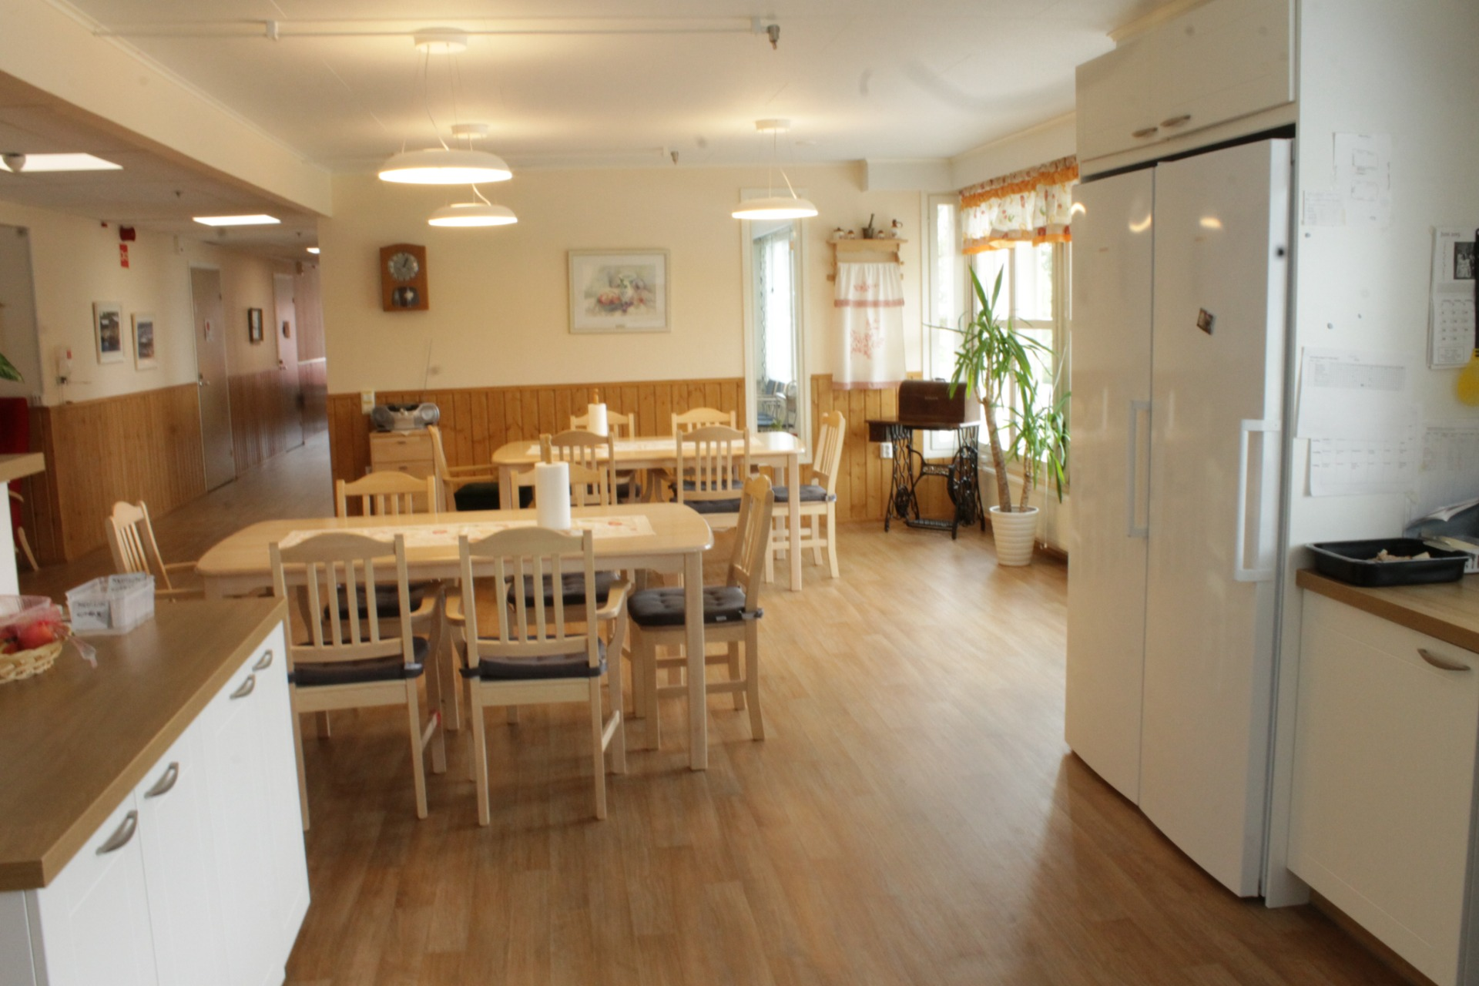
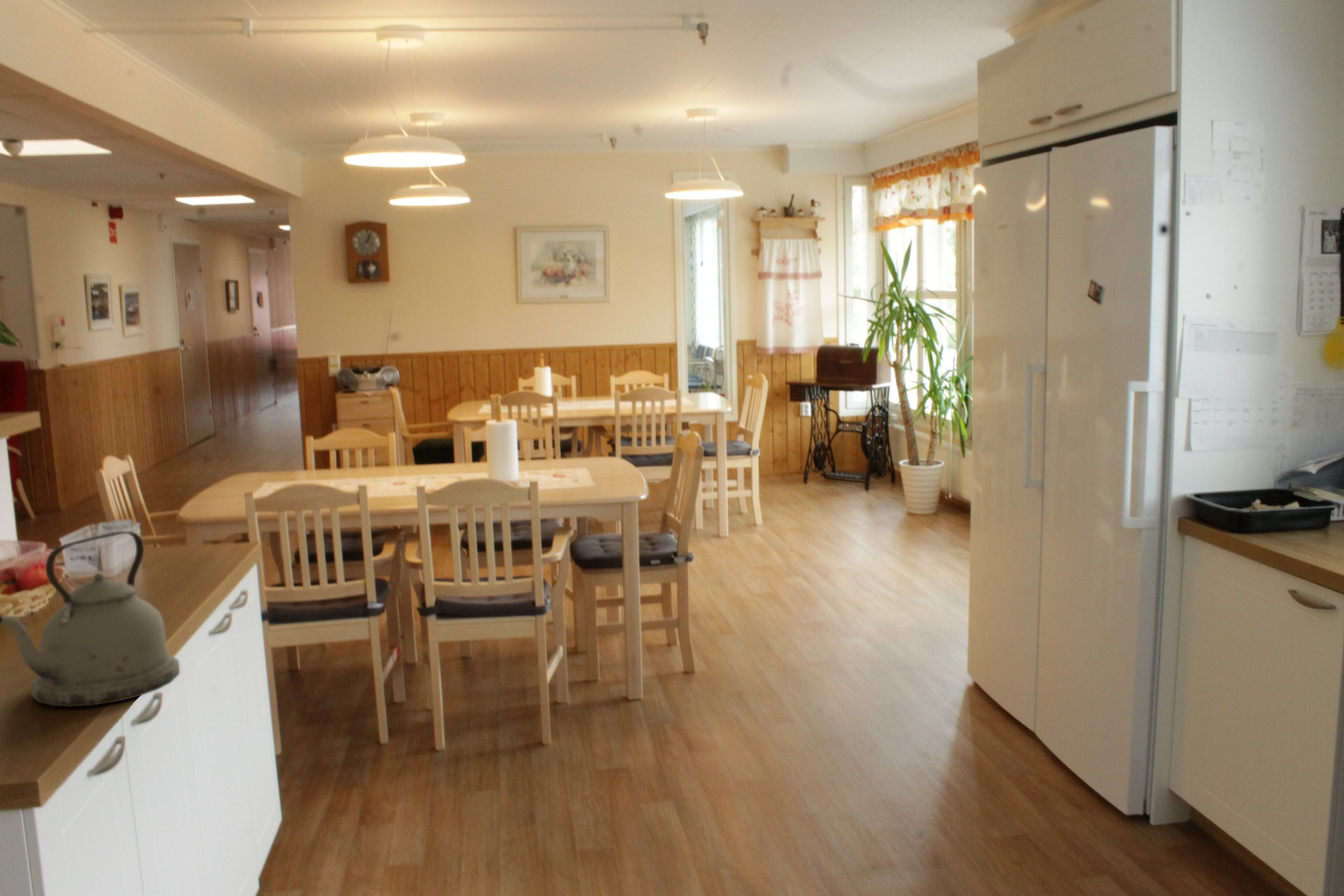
+ kettle (97, 613)
